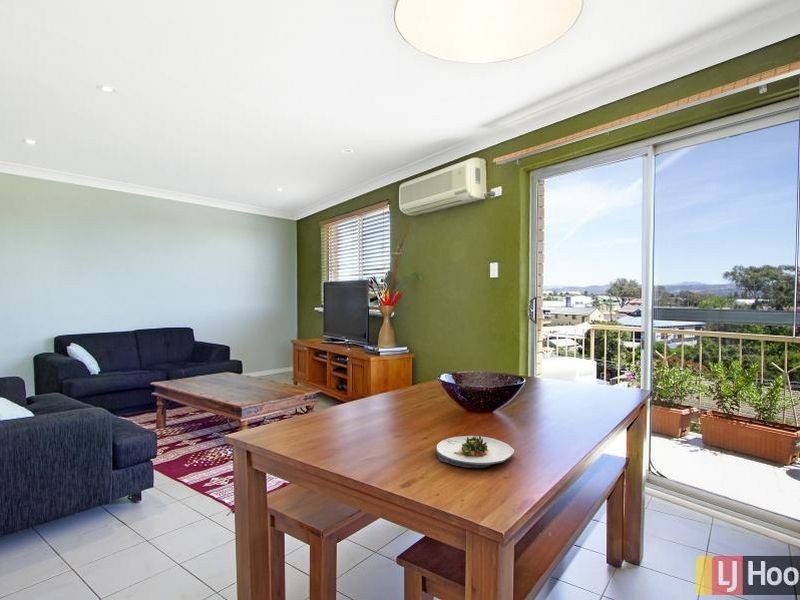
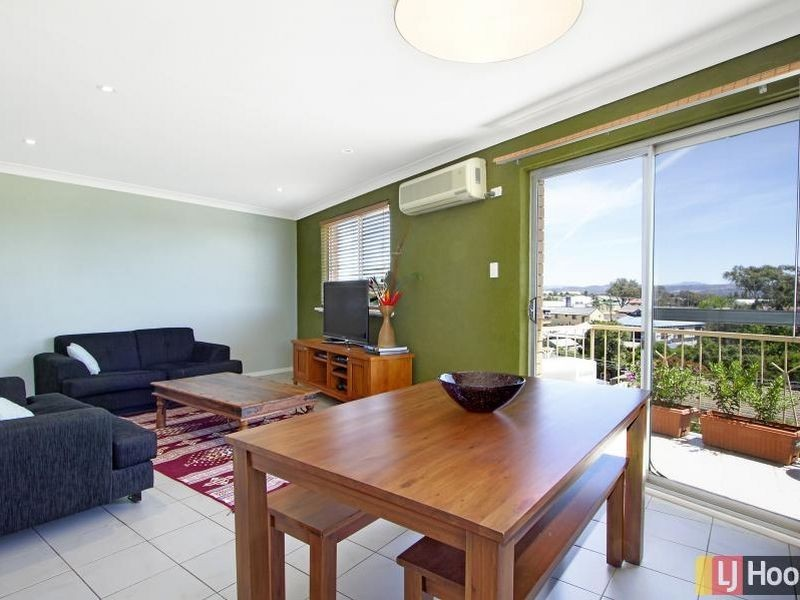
- salad plate (473, 445)
